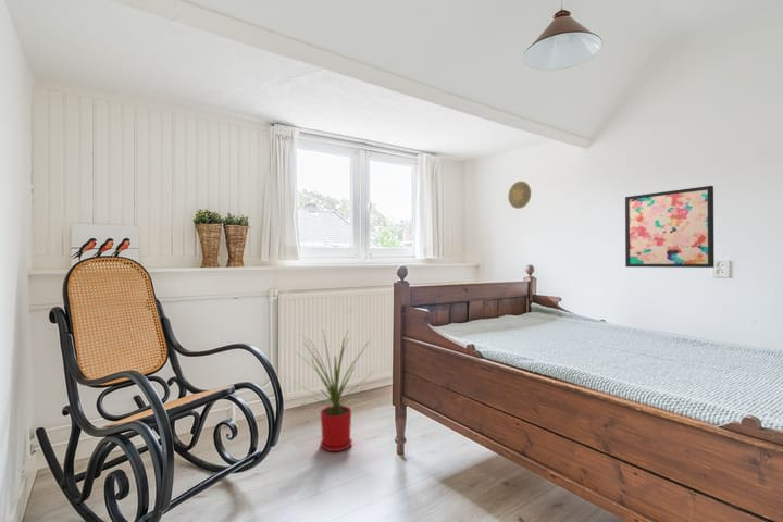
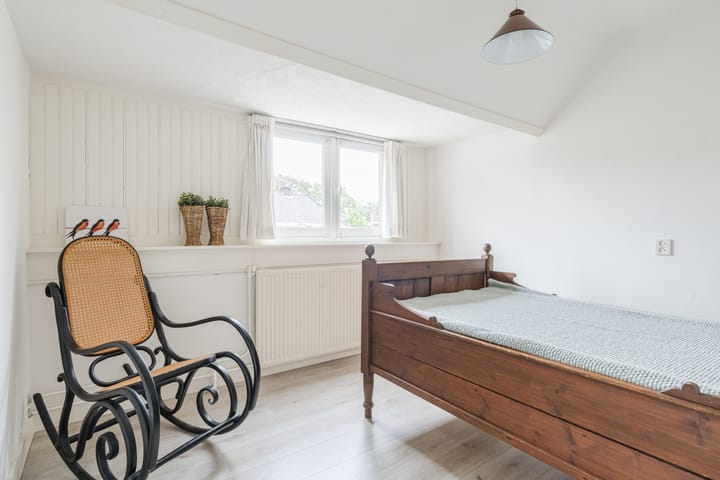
- decorative plate (518, 195)
- wall art (666, 229)
- house plant (337, 389)
